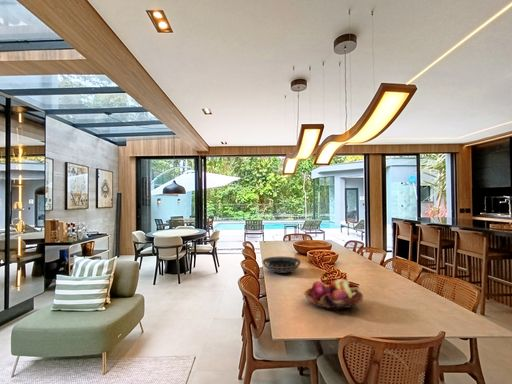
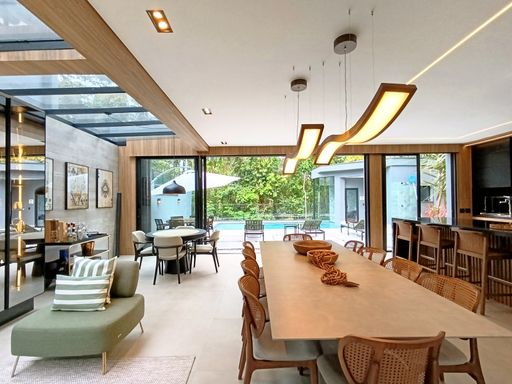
- fruit basket (334, 292)
- decorative bowl (281, 265)
